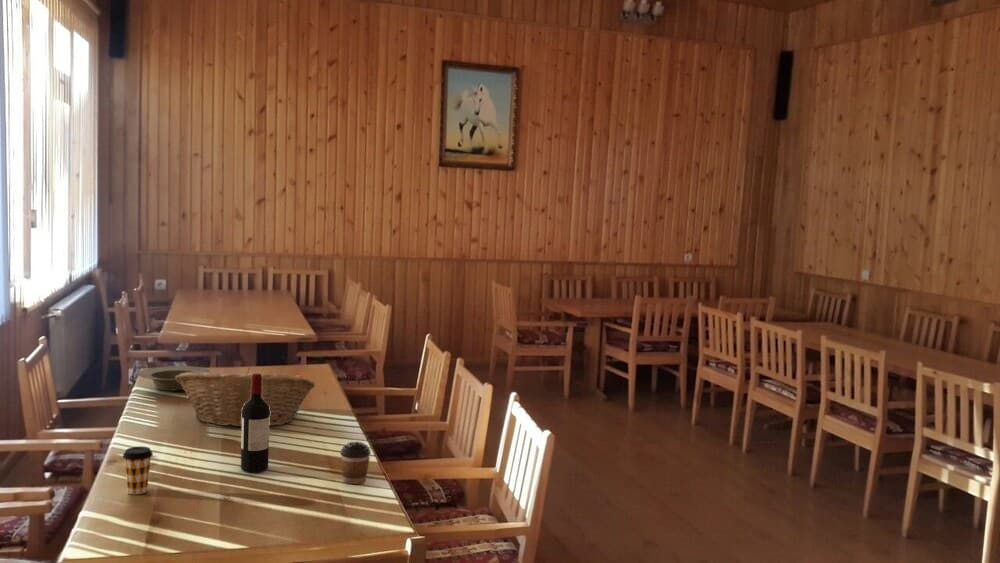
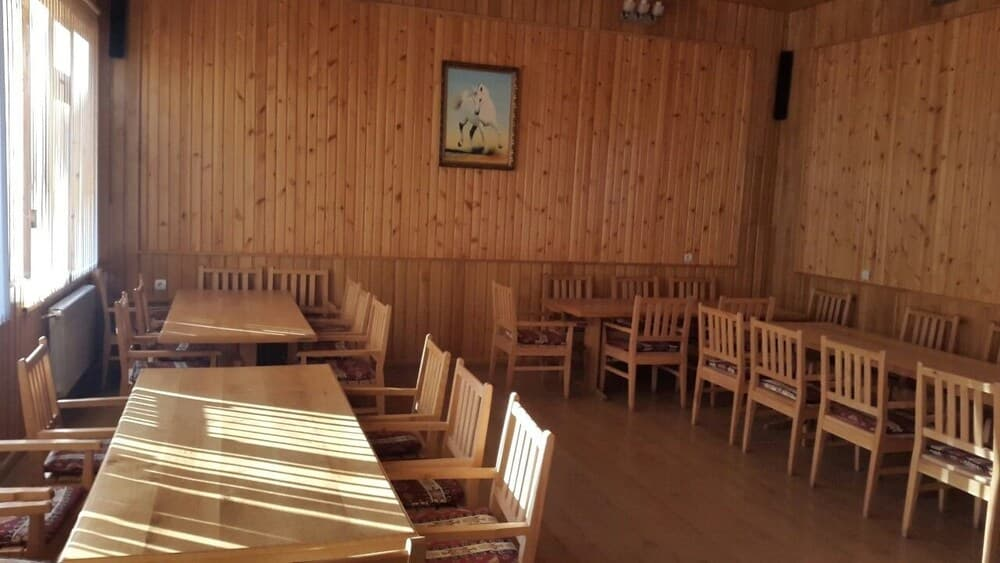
- coffee cup (355, 460)
- fruit basket (246, 391)
- coffee cup (137, 470)
- bowl (174, 379)
- wine bottle (255, 421)
